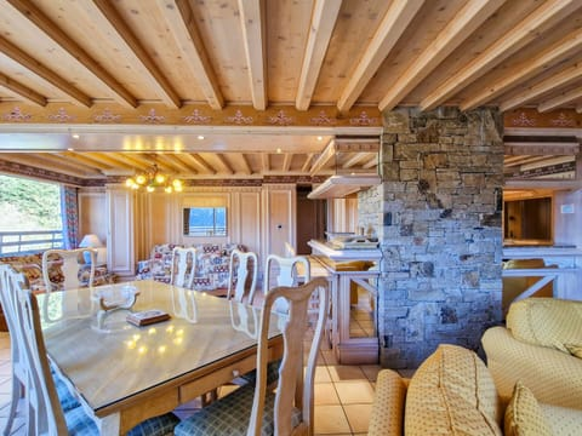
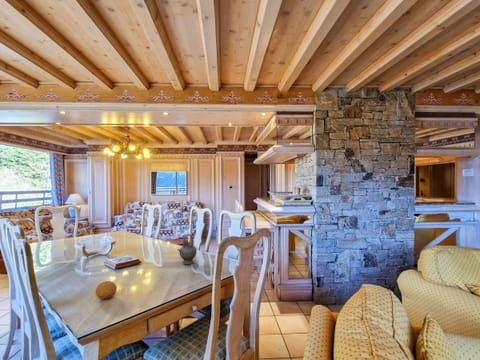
+ fruit (106, 289)
+ teapot (186, 248)
